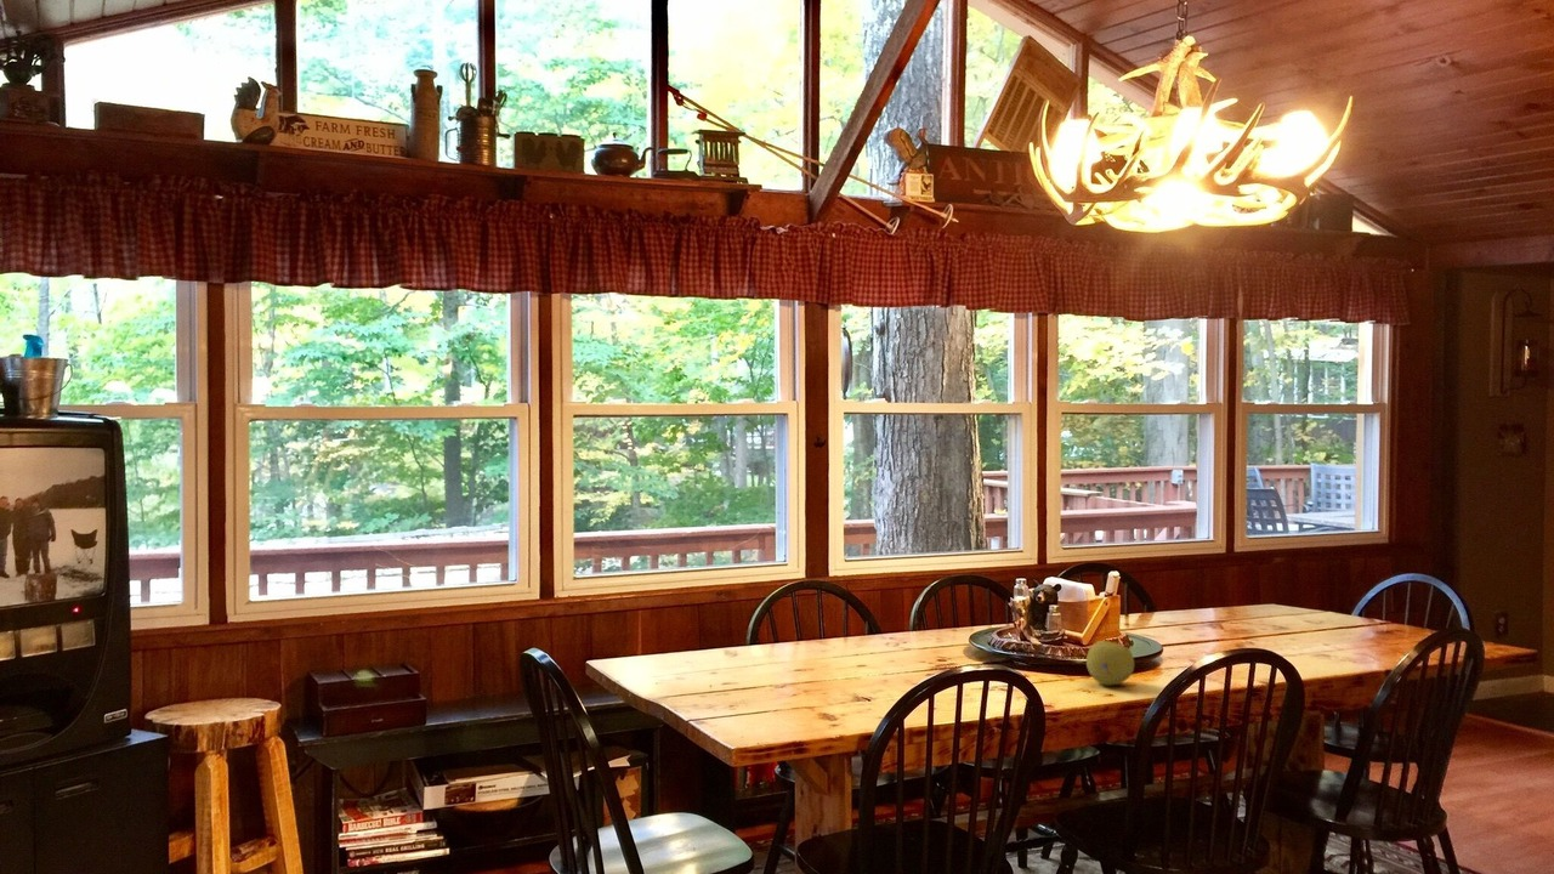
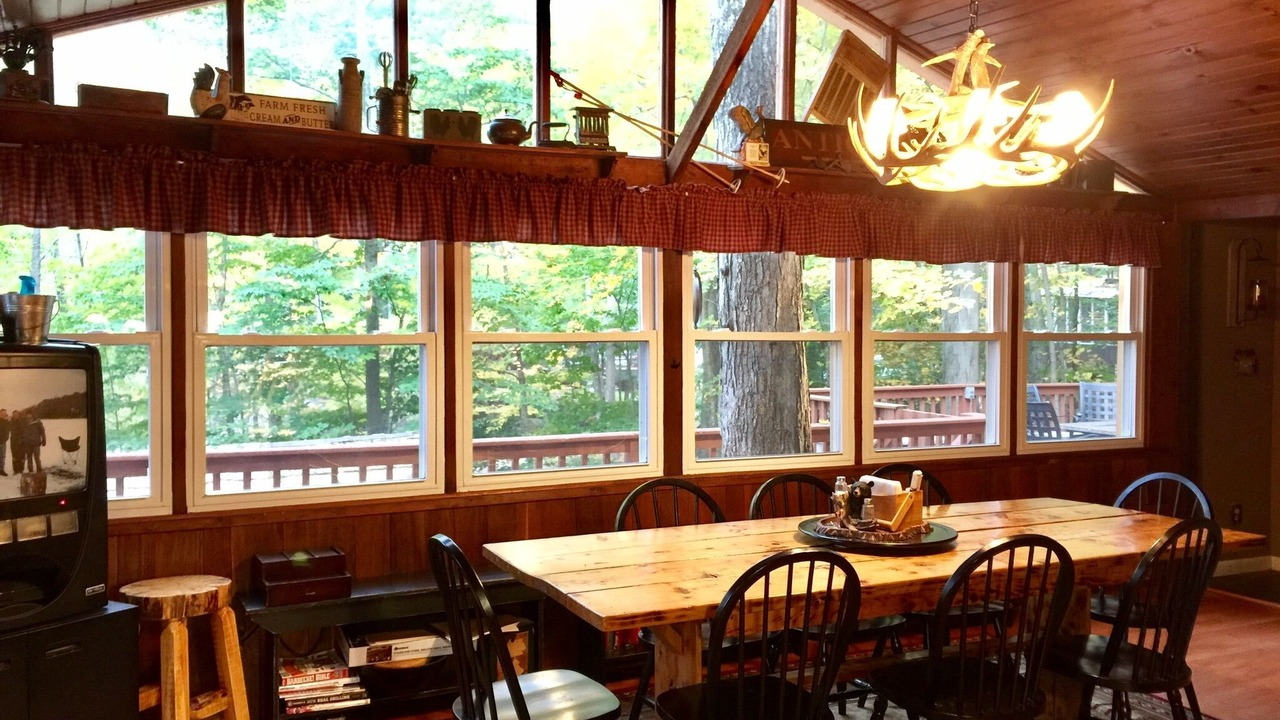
- fruit (1110, 662)
